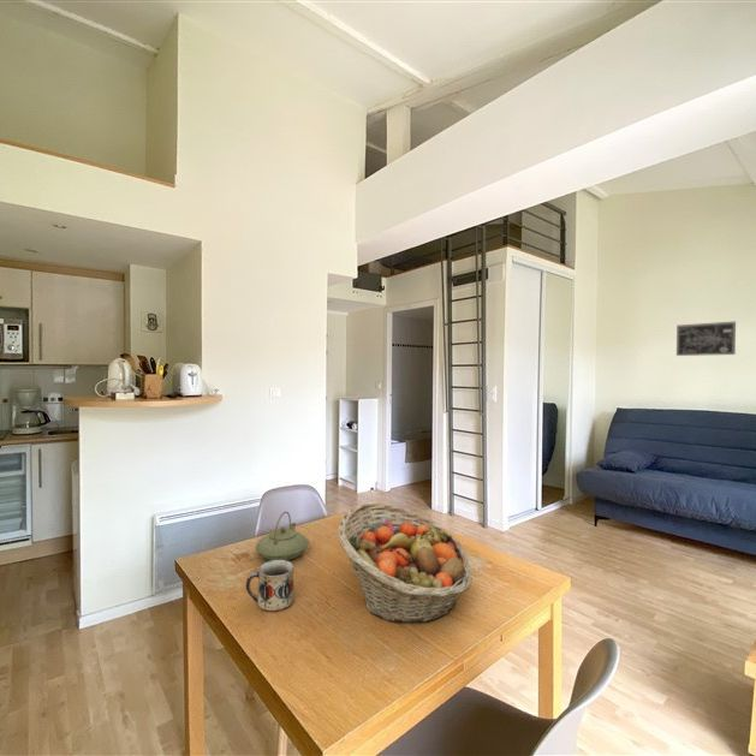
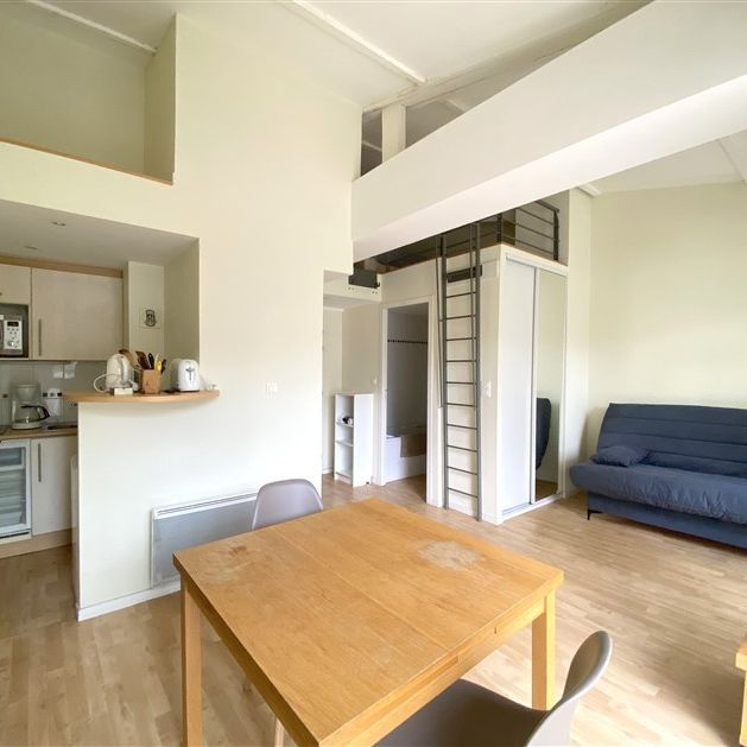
- mug (273, 584)
- wall art (704, 339)
- fruit basket (404, 554)
- teapot (284, 531)
